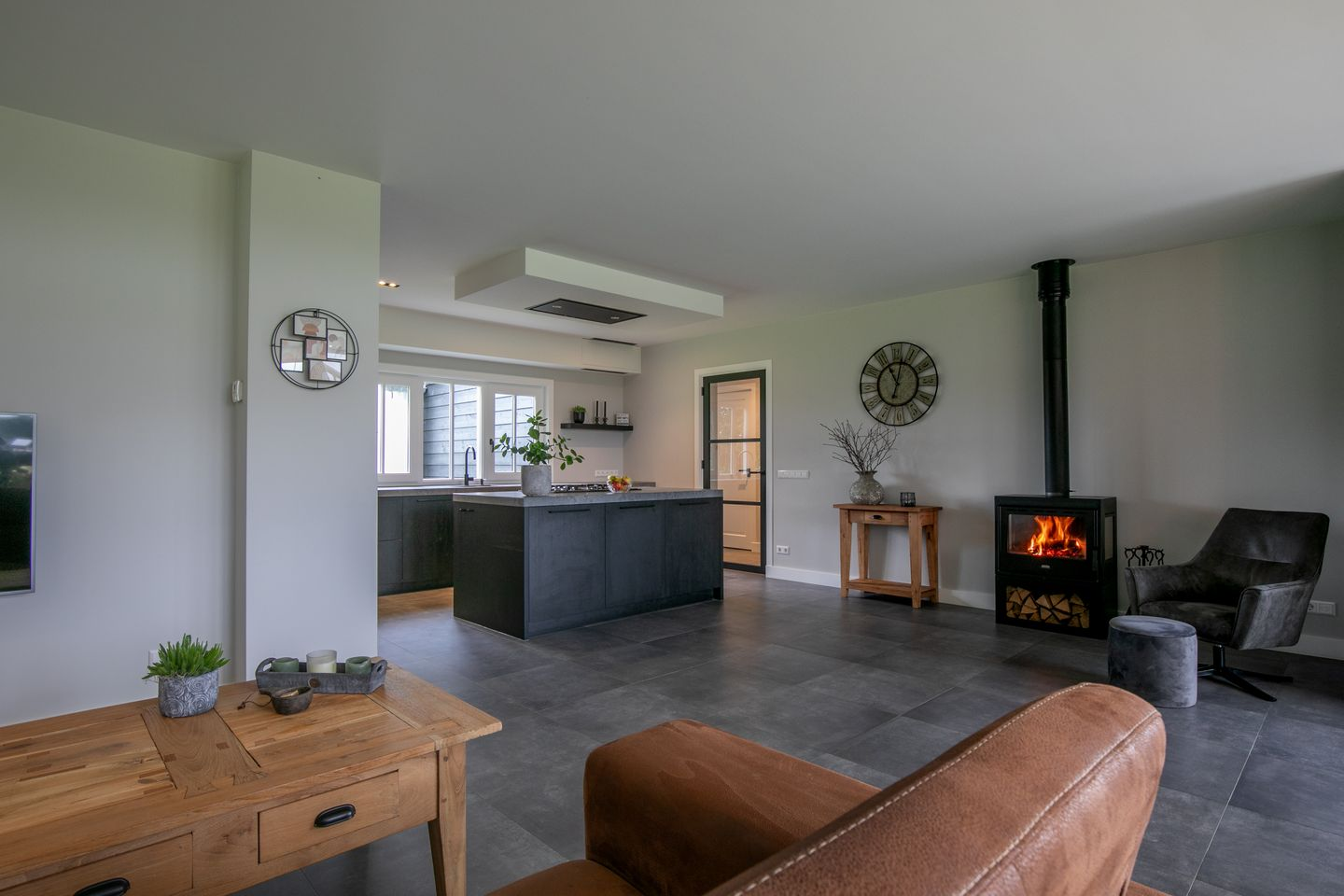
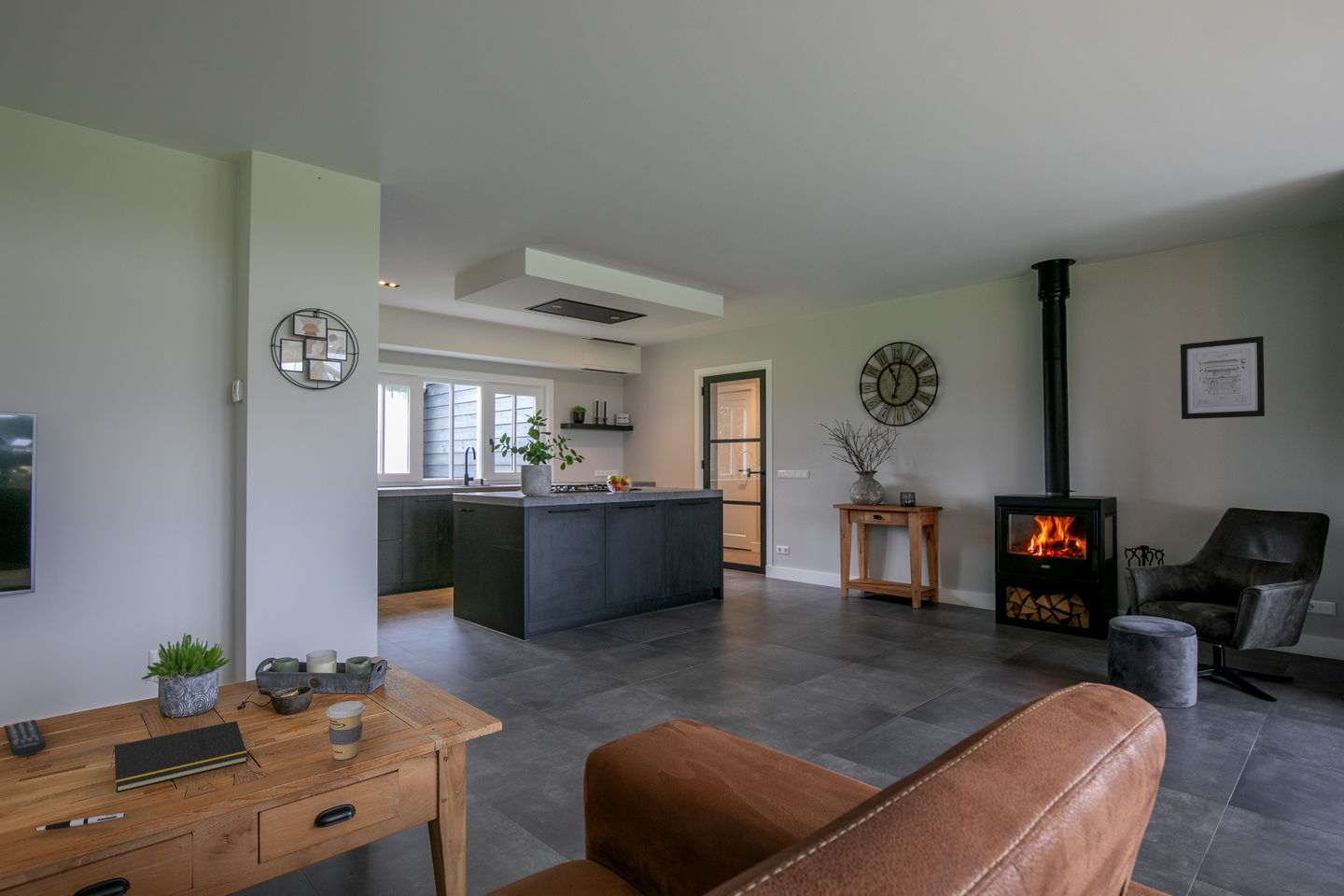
+ coffee cup (345, 730)
+ notepad (181, 753)
+ pen (79, 821)
+ remote control (23, 737)
+ wall art (1221, 379)
